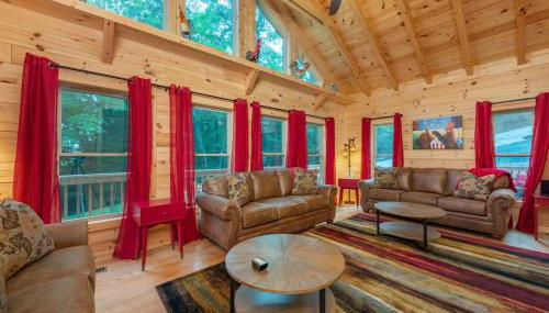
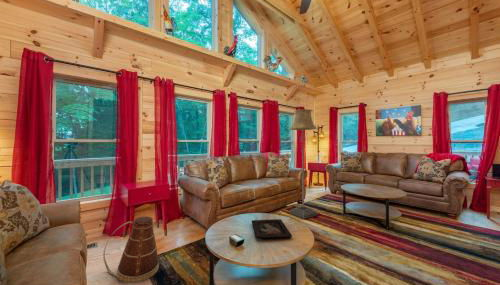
+ decorative tray (269, 228)
+ basket (131, 242)
+ floor lamp (303, 162)
